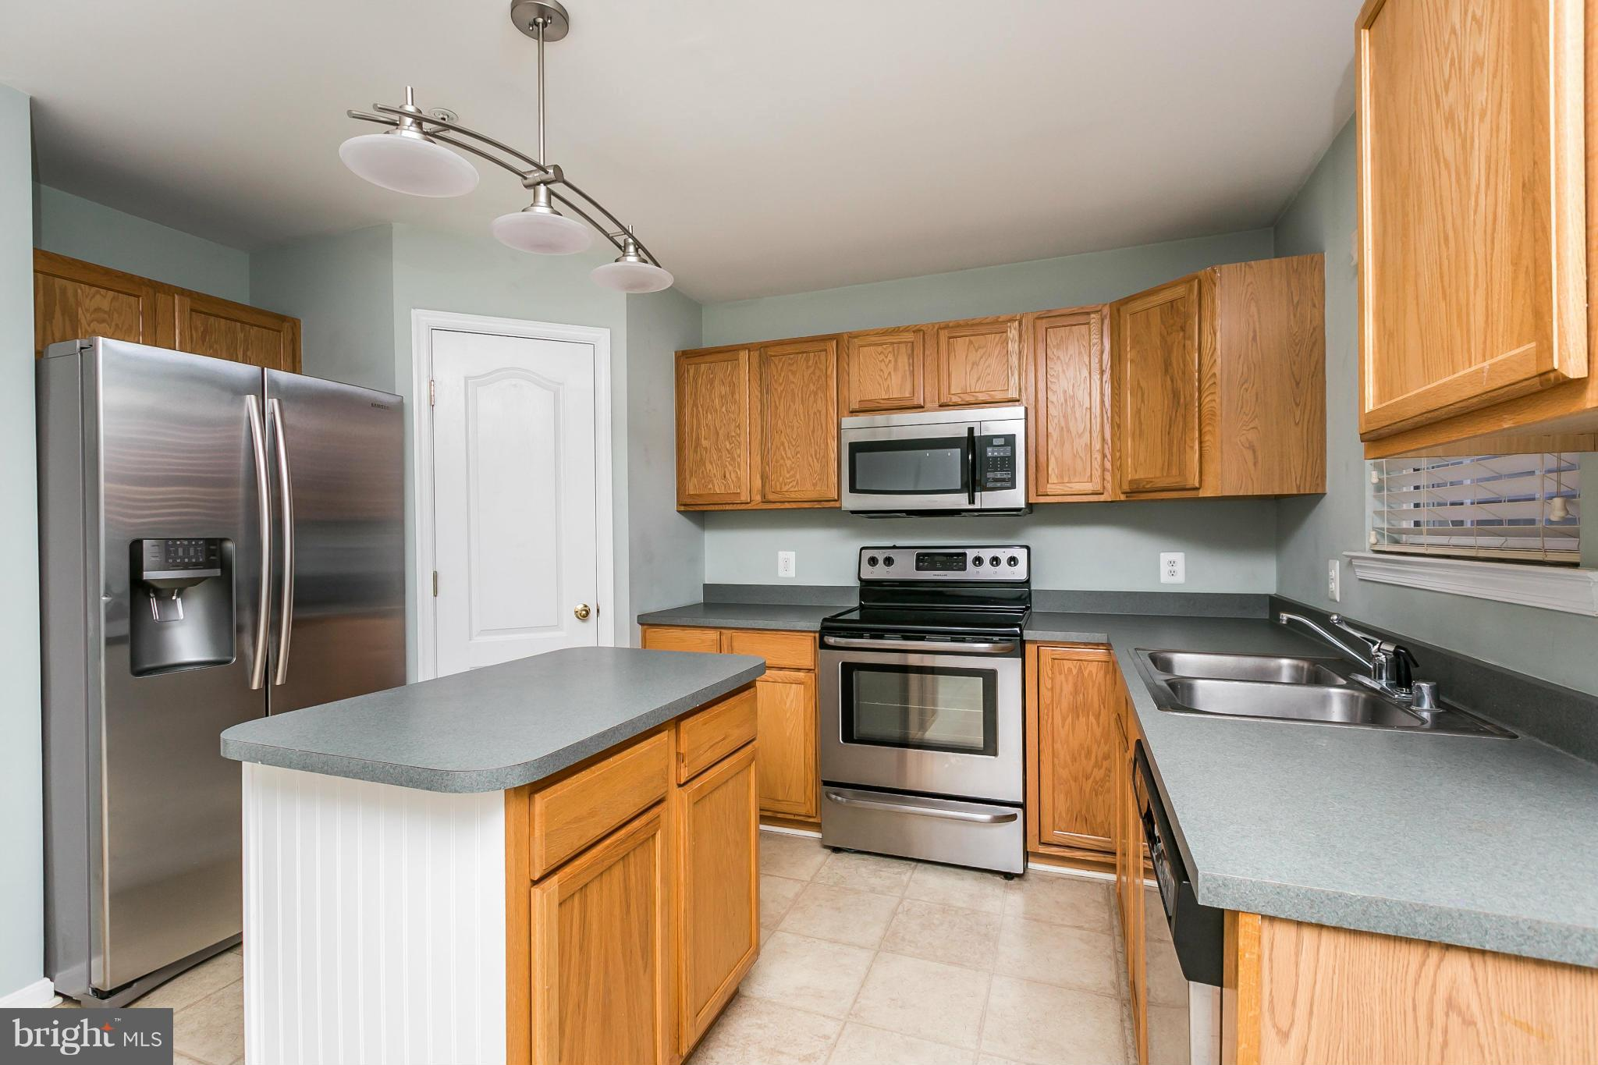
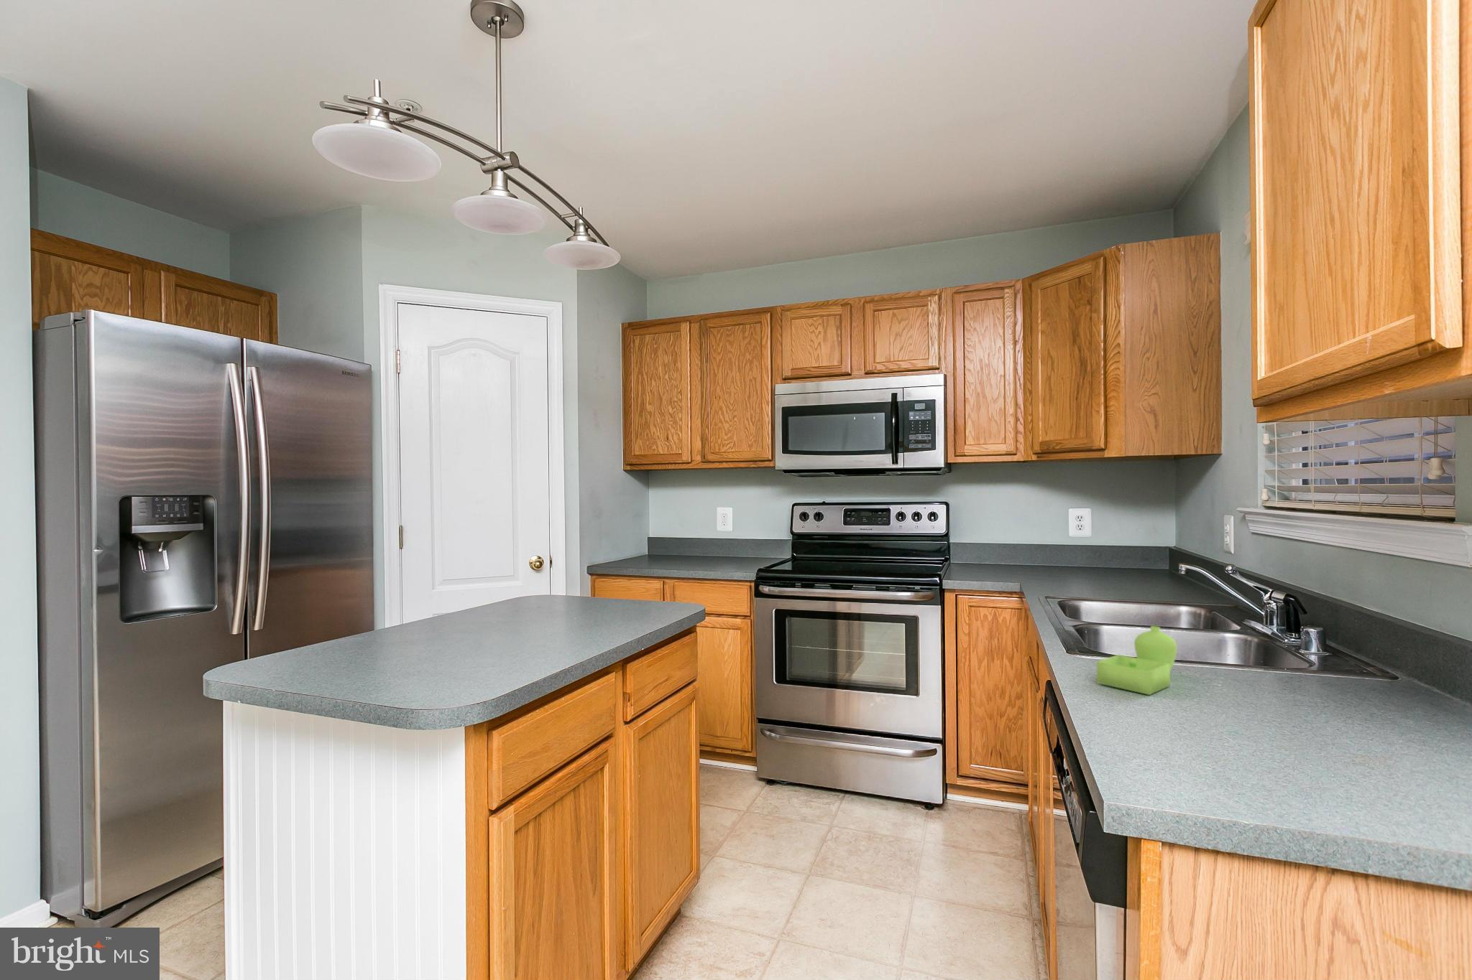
+ sugar bowl (1144, 655)
